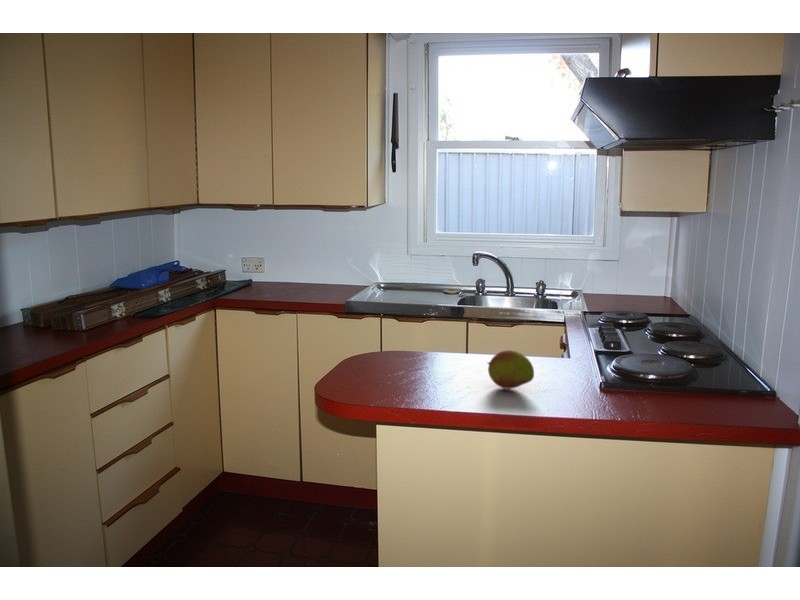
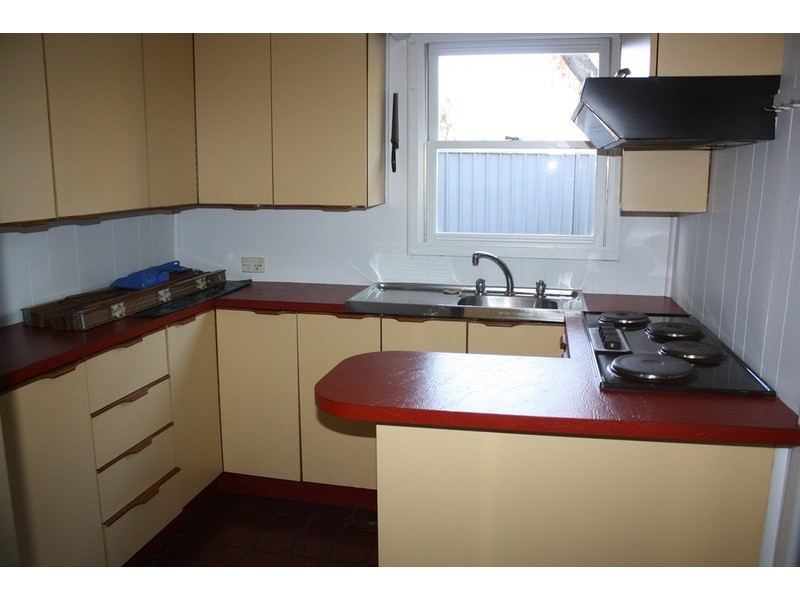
- fruit (510, 369)
